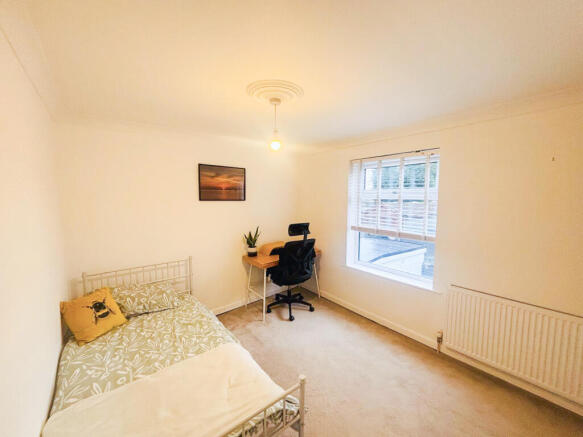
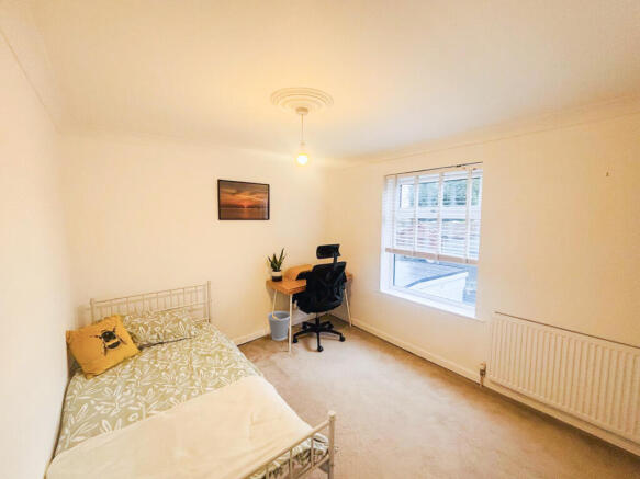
+ wastebasket (279, 326)
